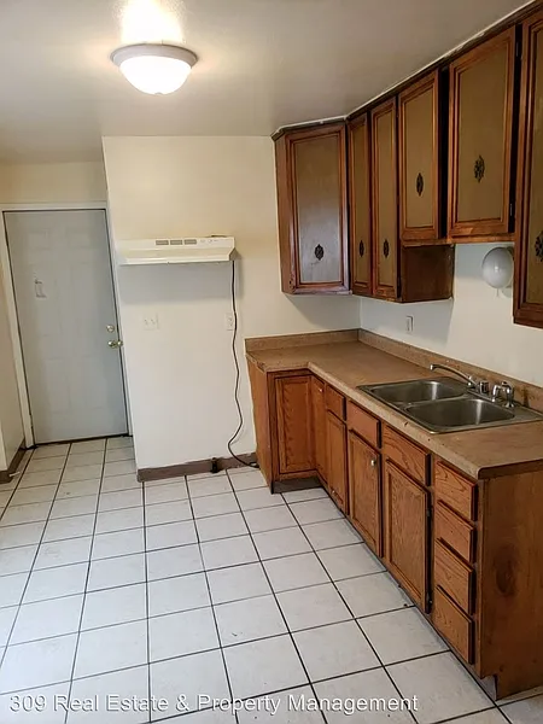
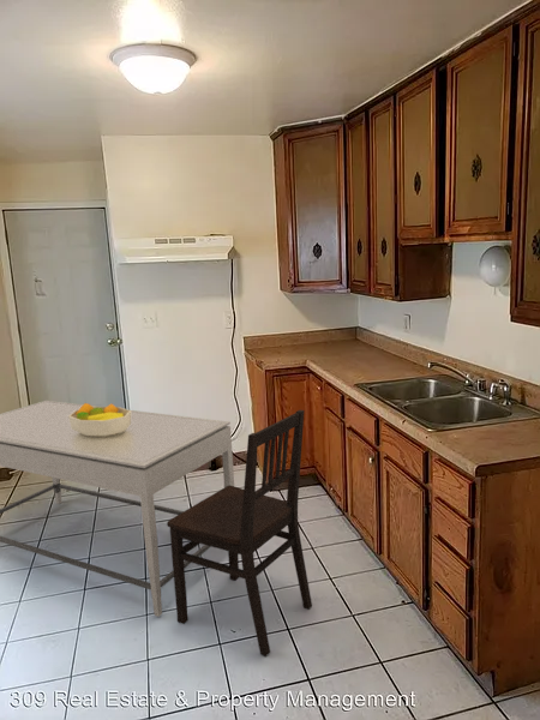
+ dining table (91, 491)
+ fruit bowl (100, 418)
+ dining chair (240, 517)
